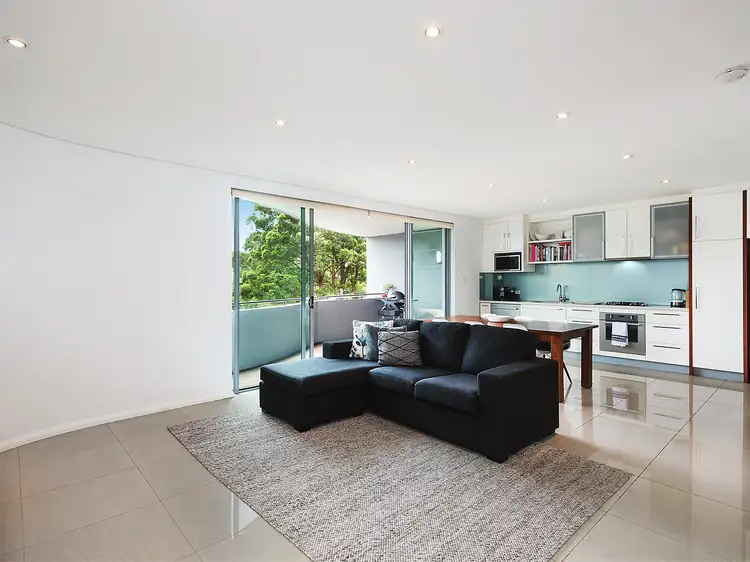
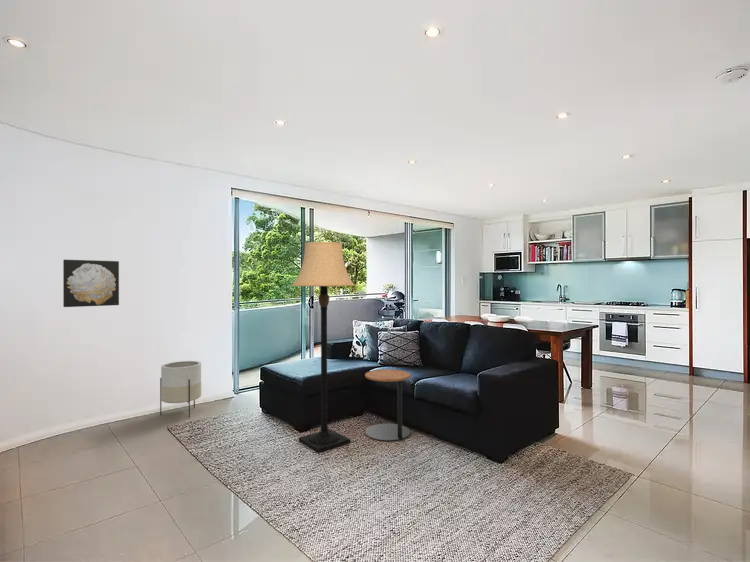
+ side table (398, 403)
+ lamp (324, 342)
+ planter (181, 388)
+ wall art (92, 283)
